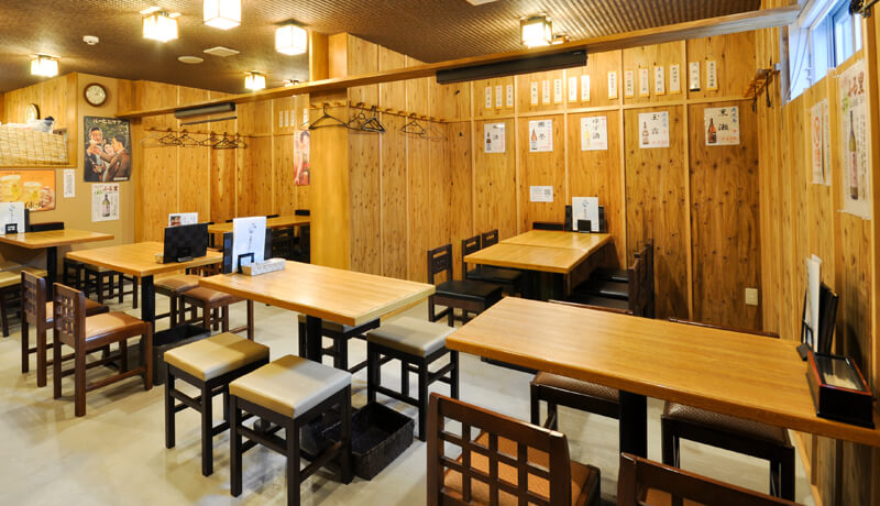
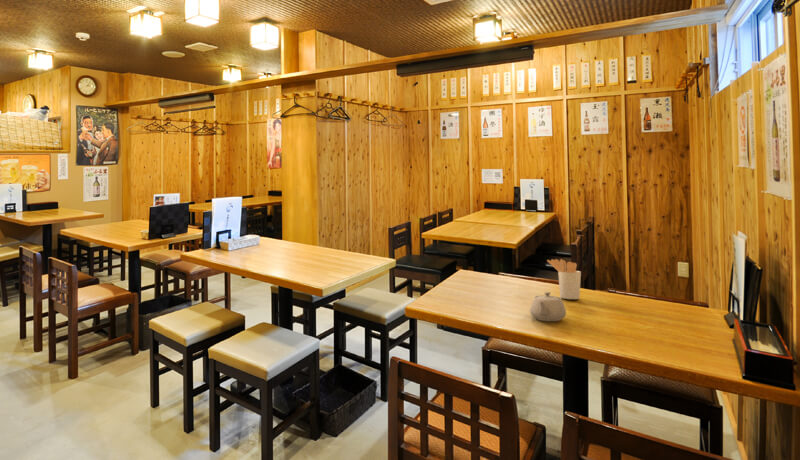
+ utensil holder (564, 277)
+ teapot (547, 305)
